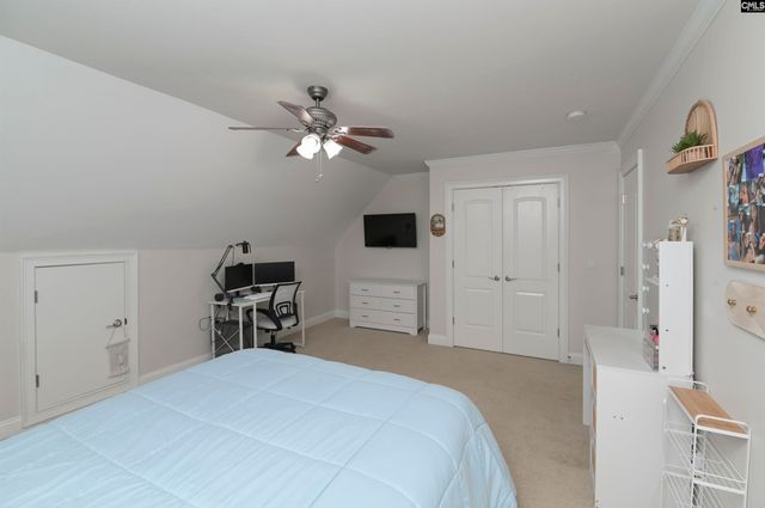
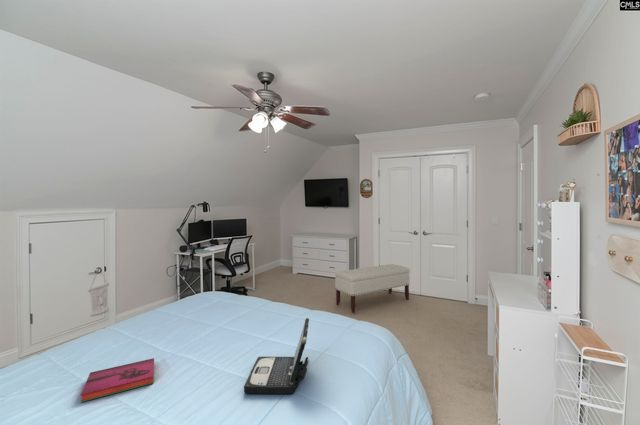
+ bench (373, 285)
+ laptop (281, 357)
+ hardback book (121, 377)
